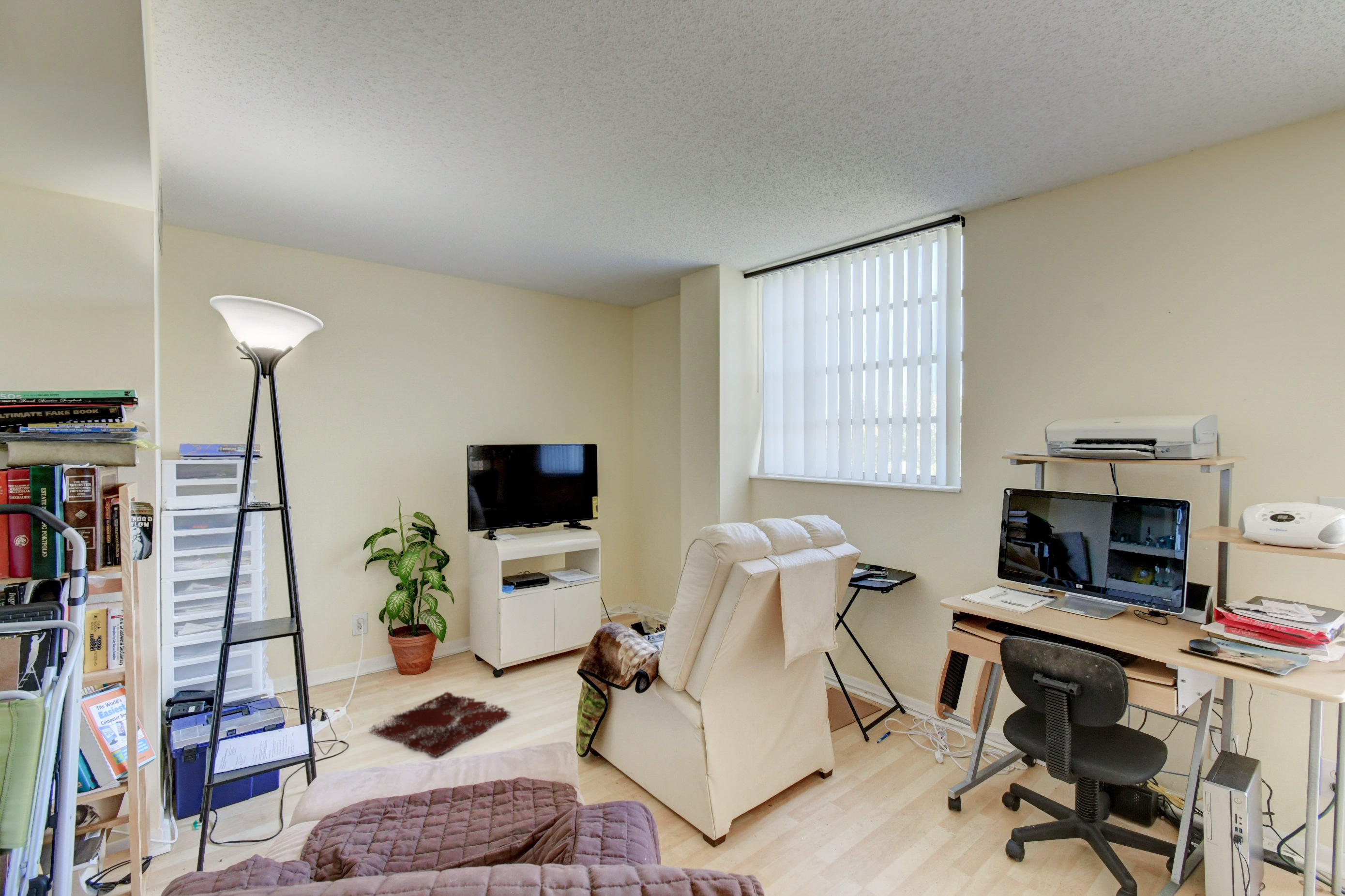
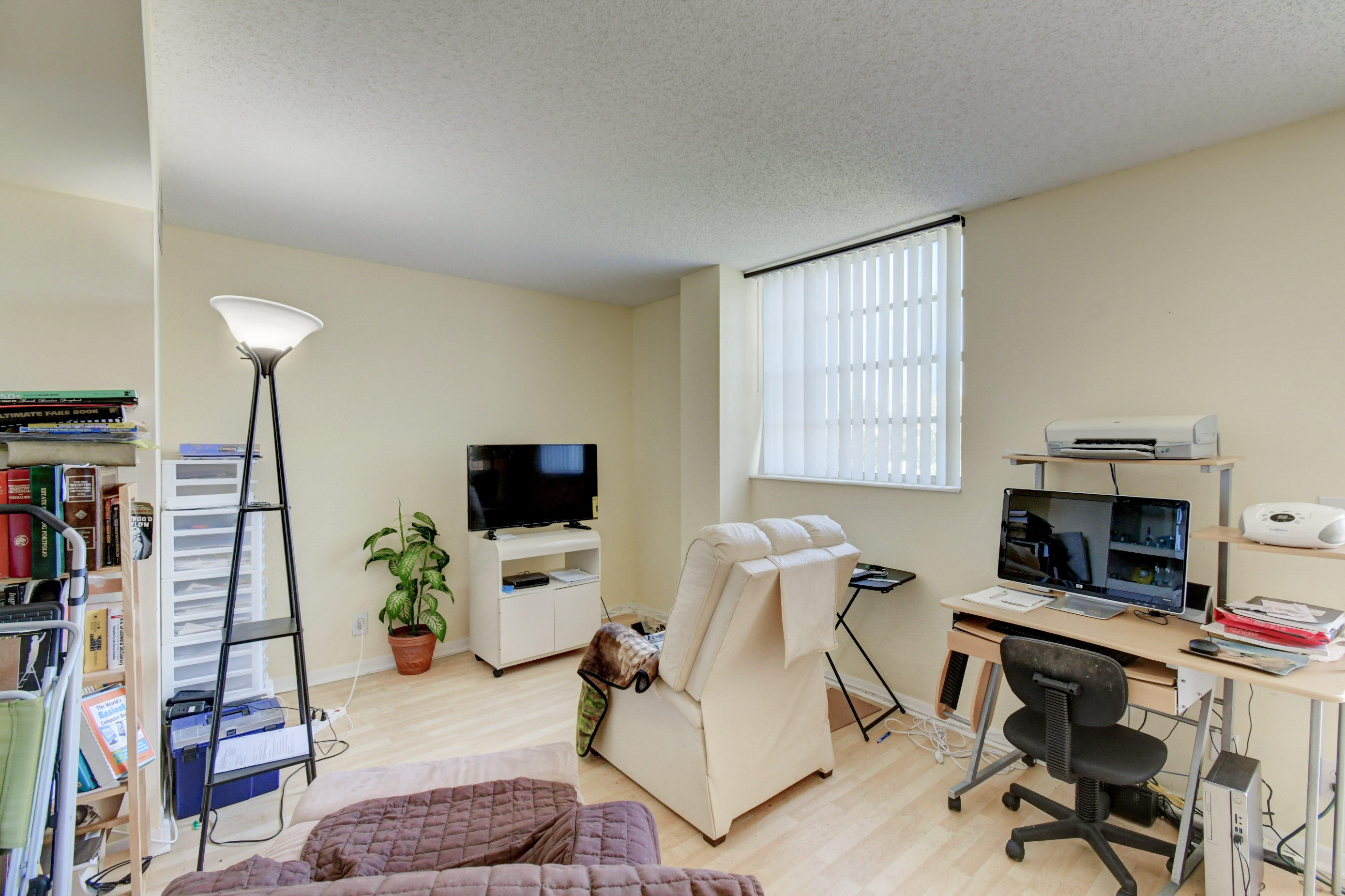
- rug (443, 718)
